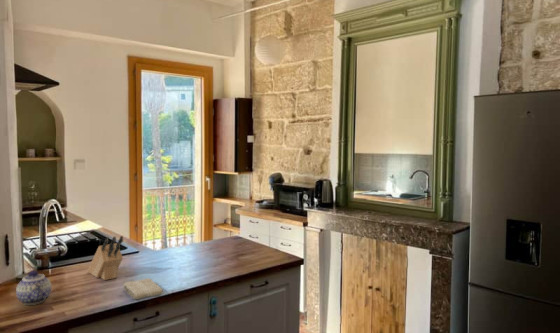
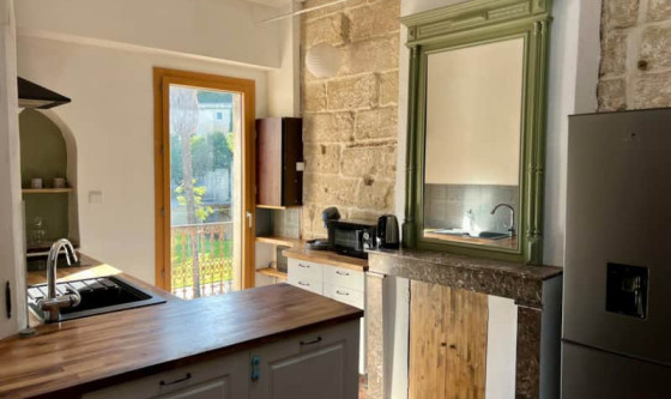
- teapot (34, 286)
- knife block (106, 254)
- washcloth (142, 287)
